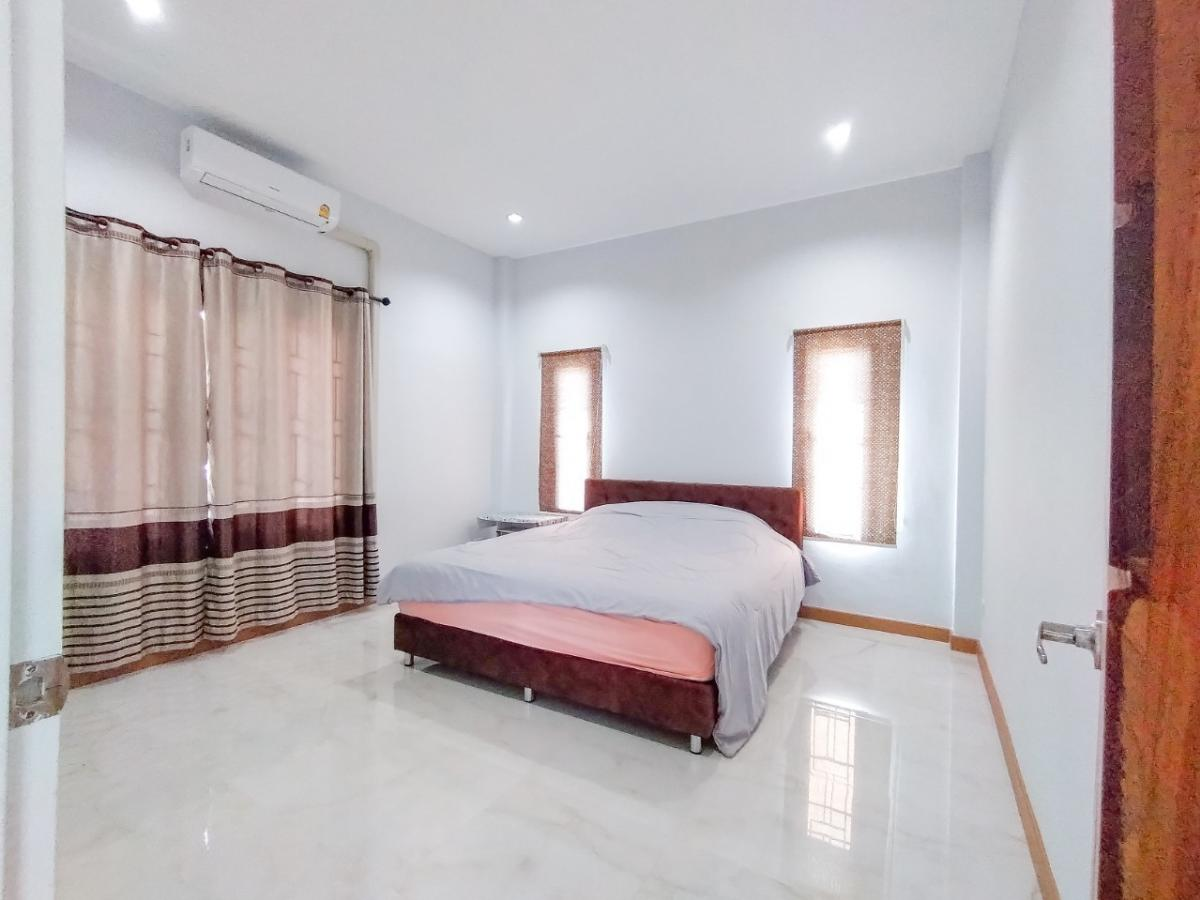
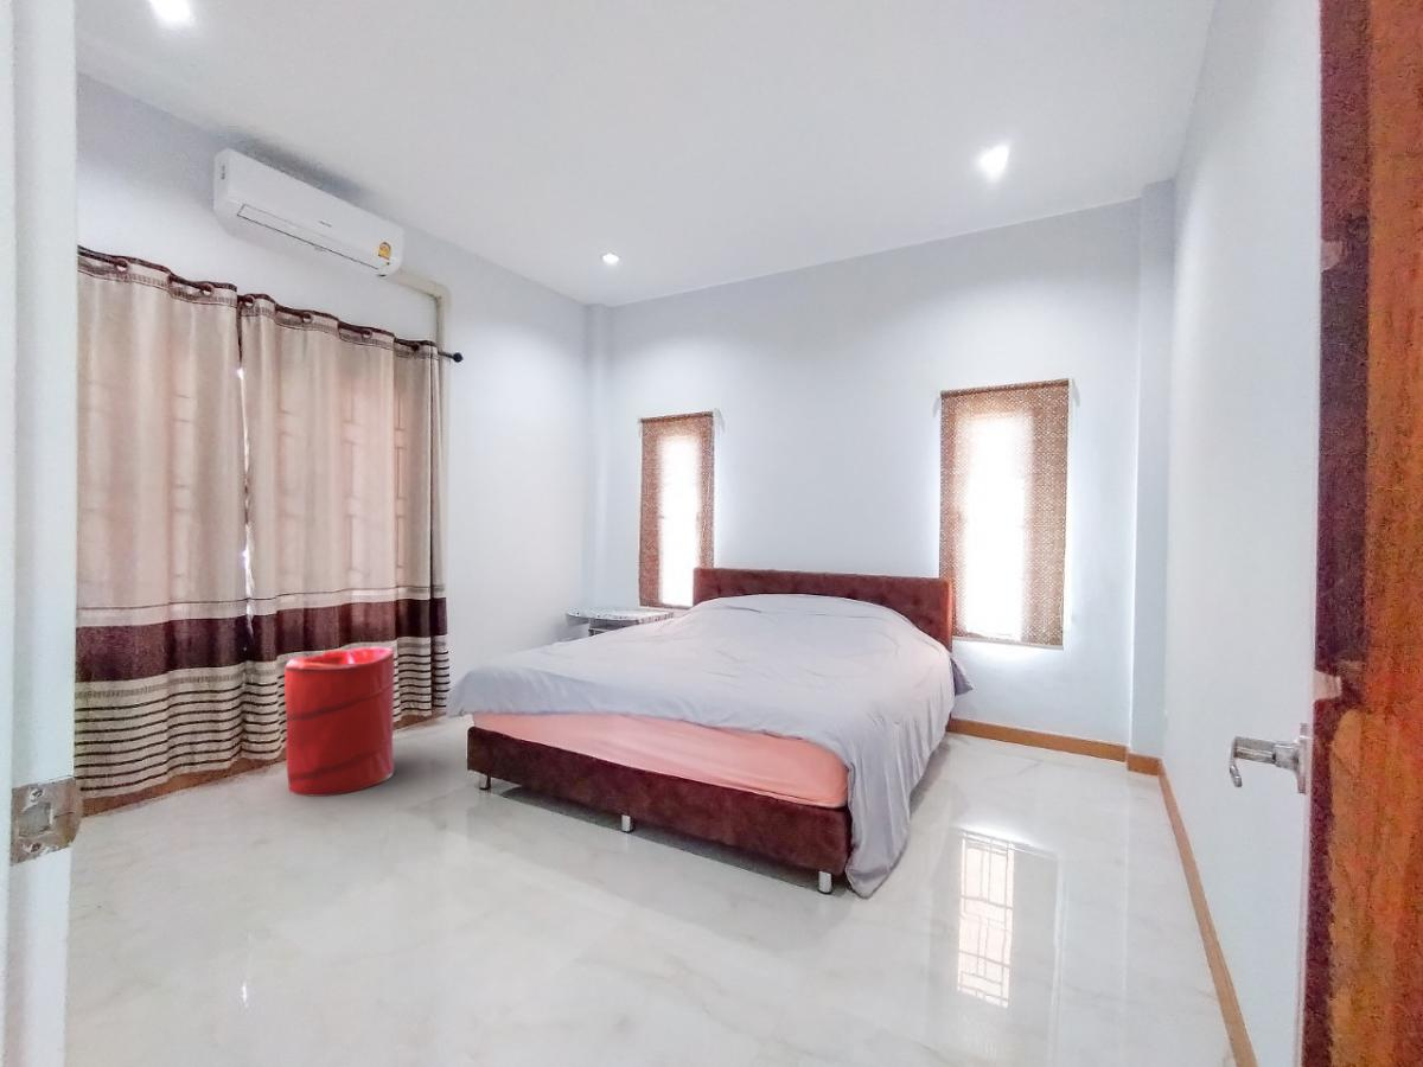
+ laundry hamper (342, 714)
